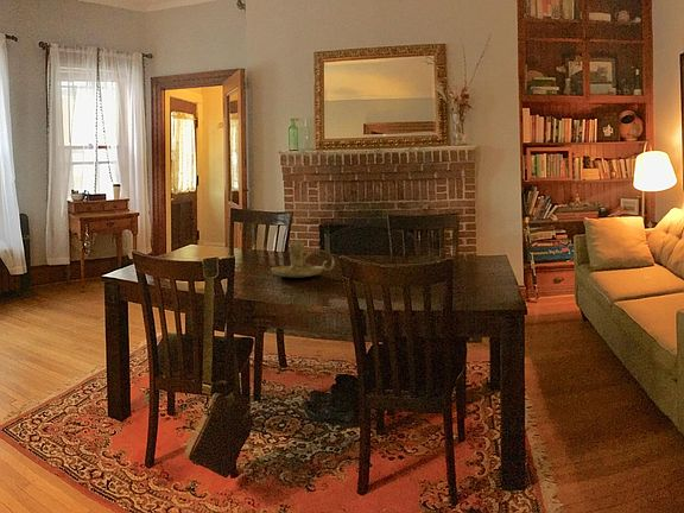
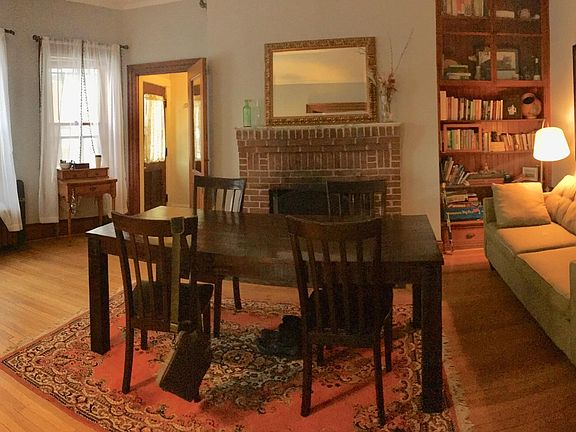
- candle holder (303, 259)
